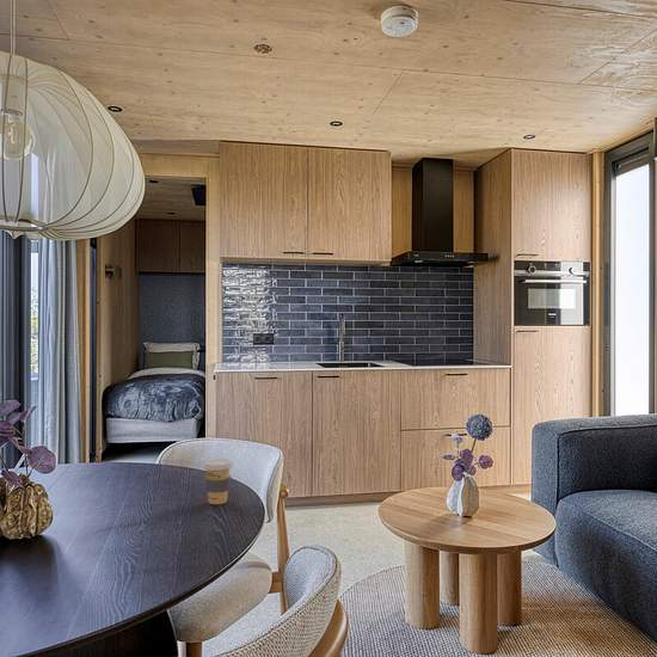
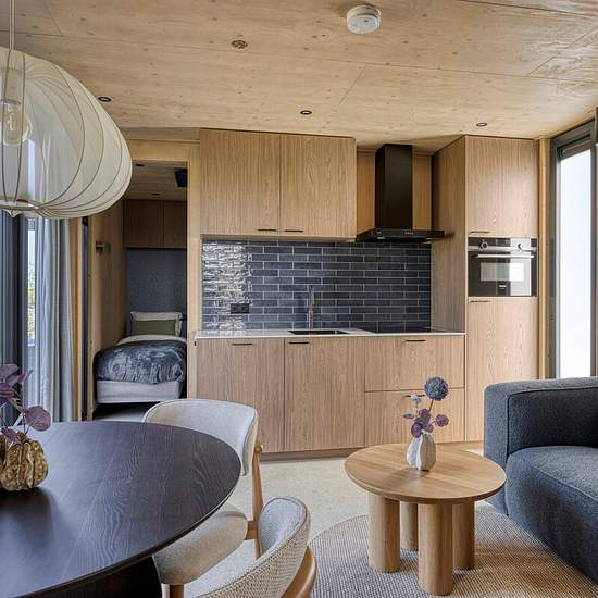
- coffee cup (217, 481)
